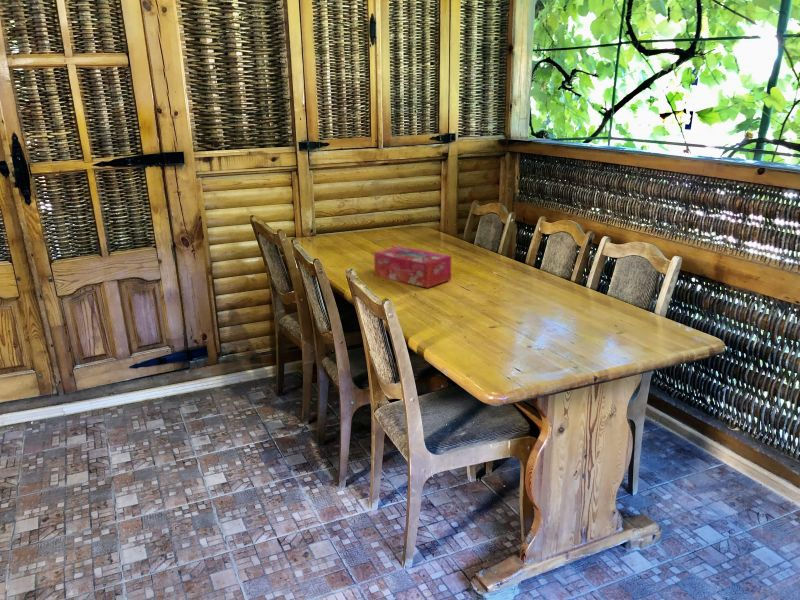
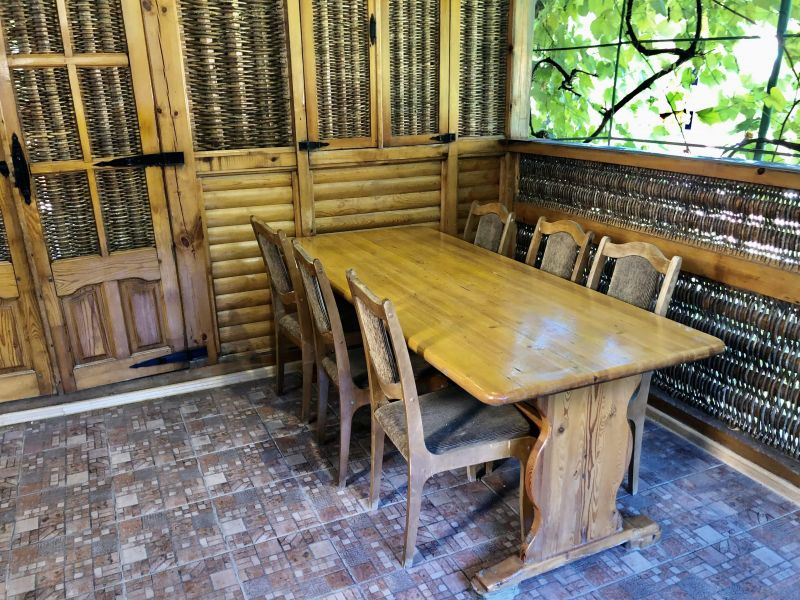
- tissue box (412, 266)
